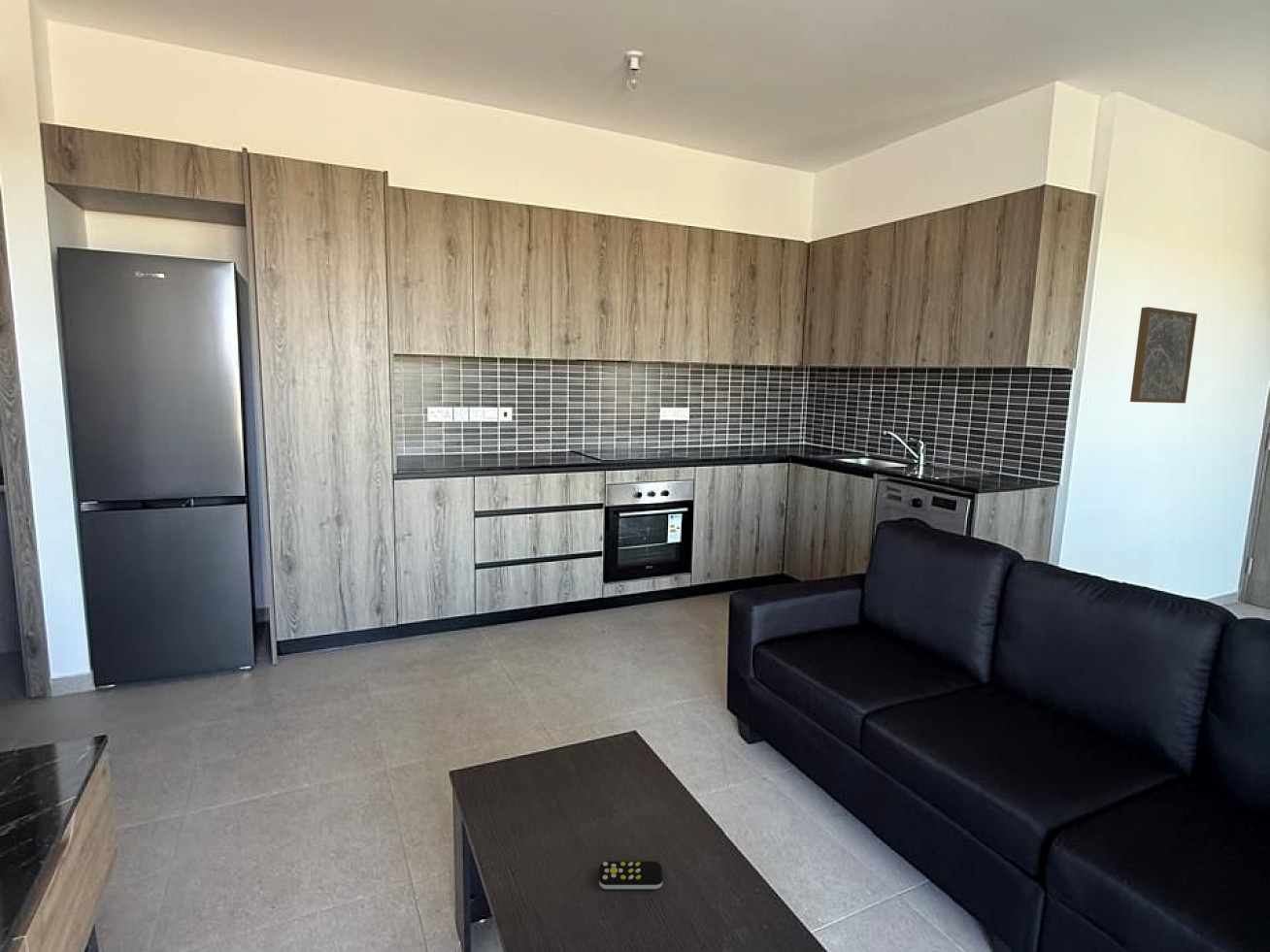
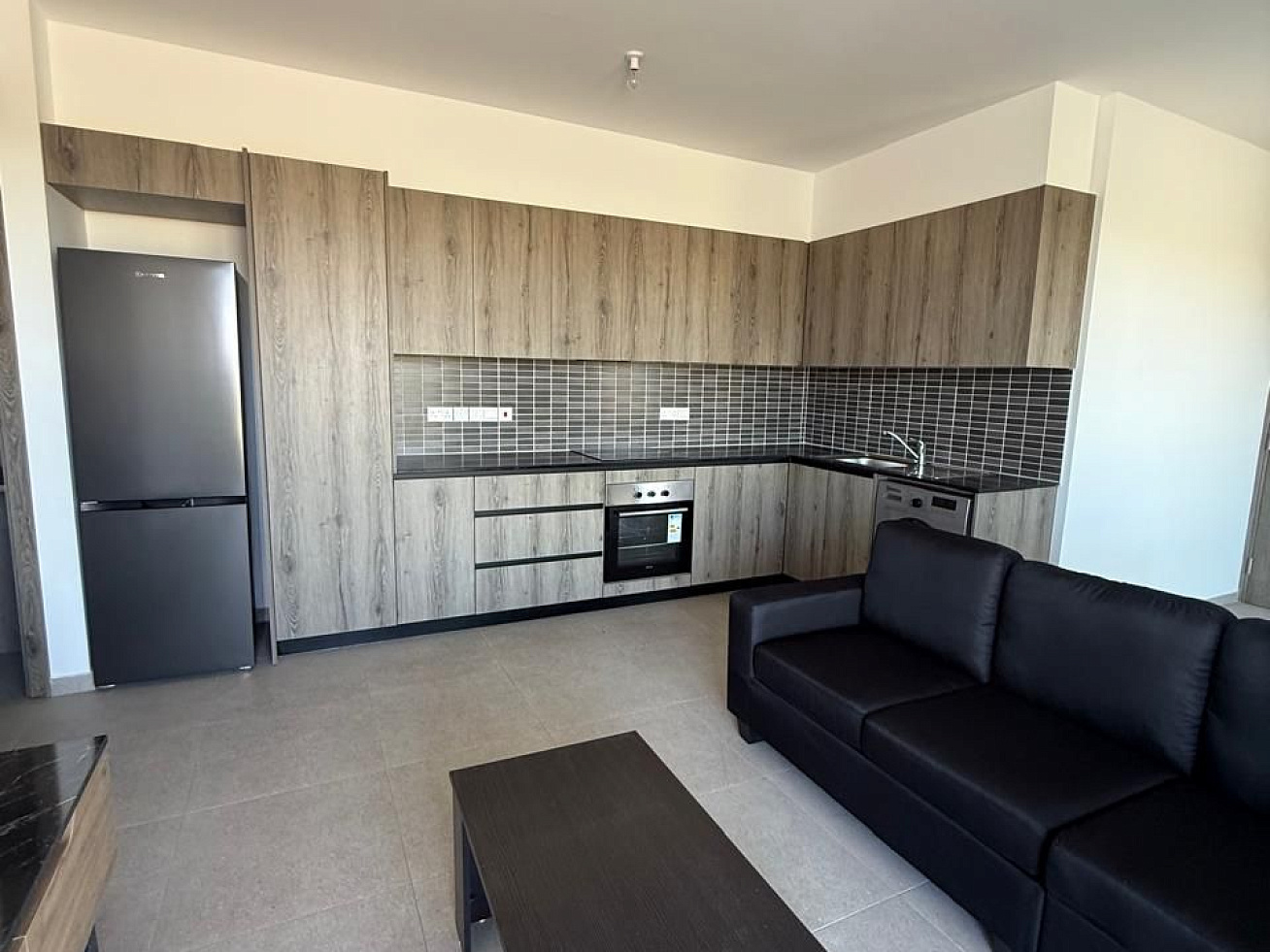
- remote control (630, 874)
- wall art (1164, 356)
